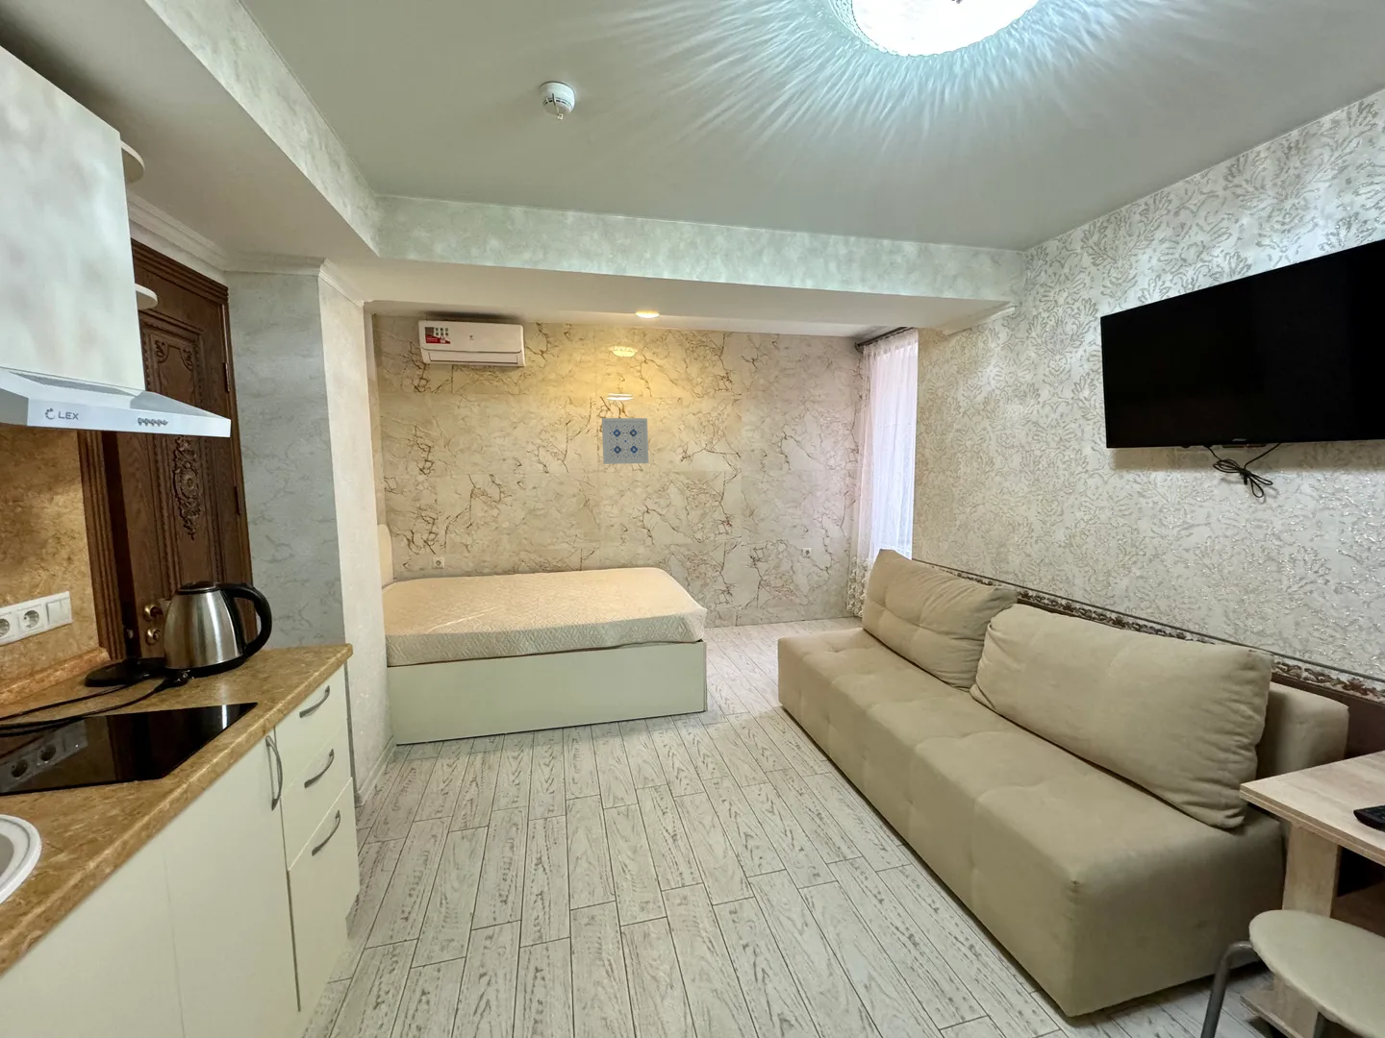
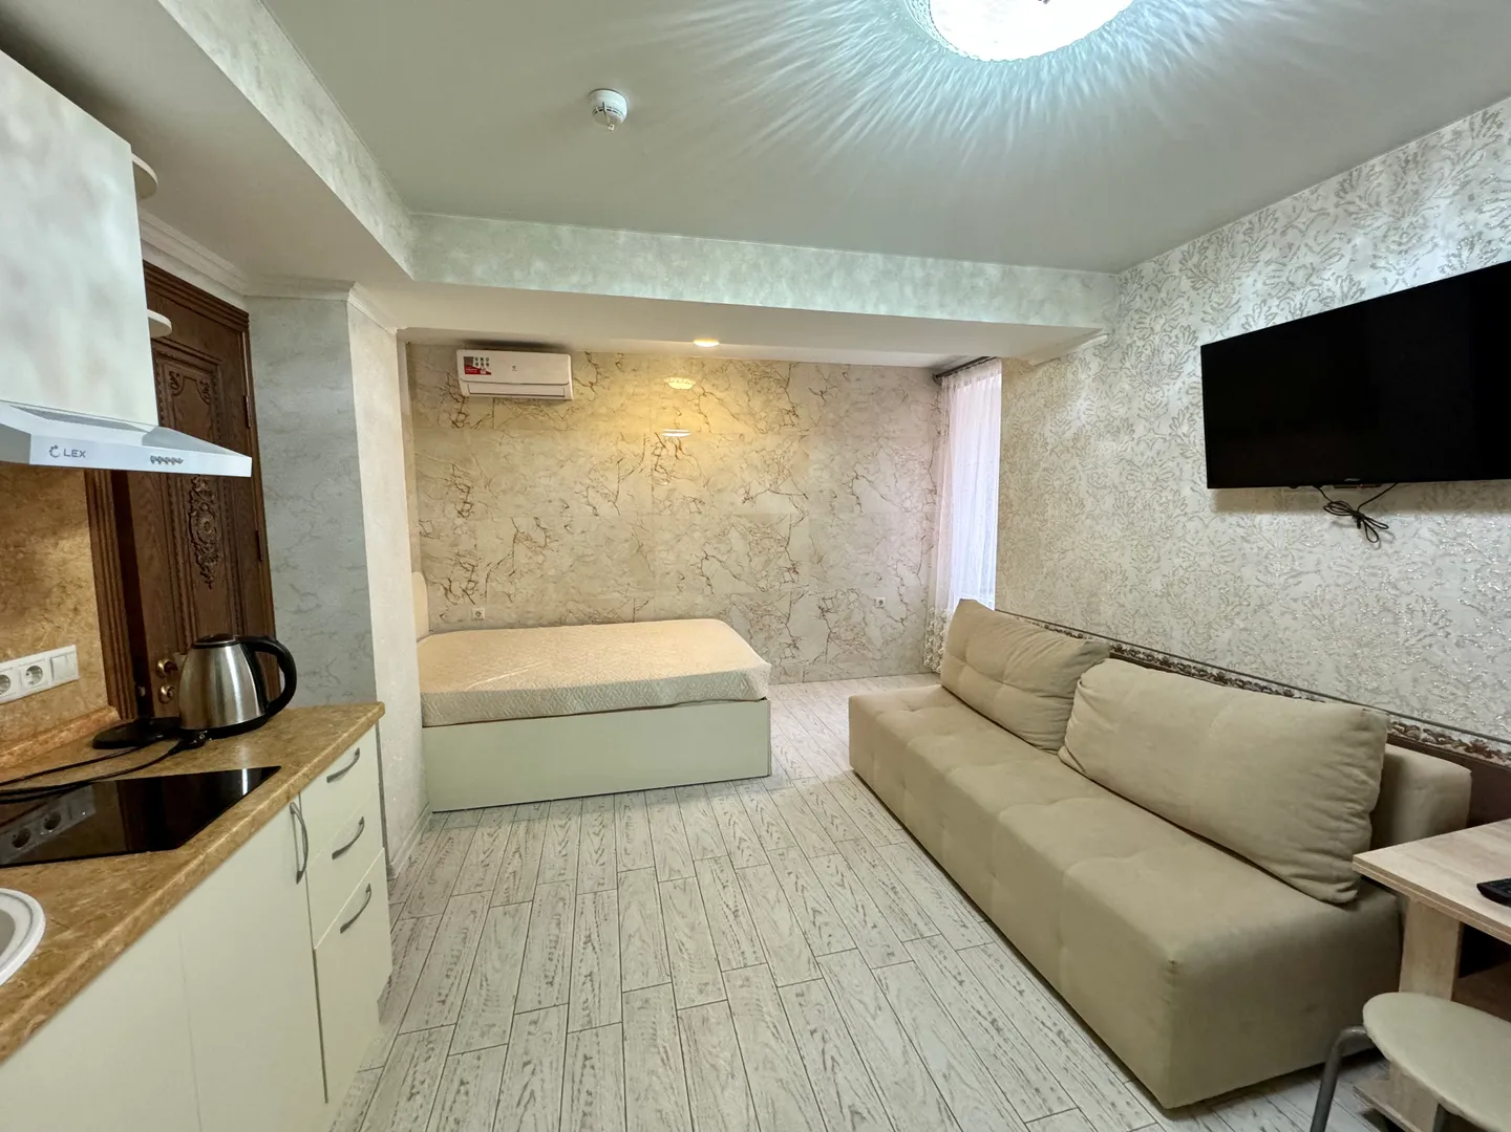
- wall art (625, 440)
